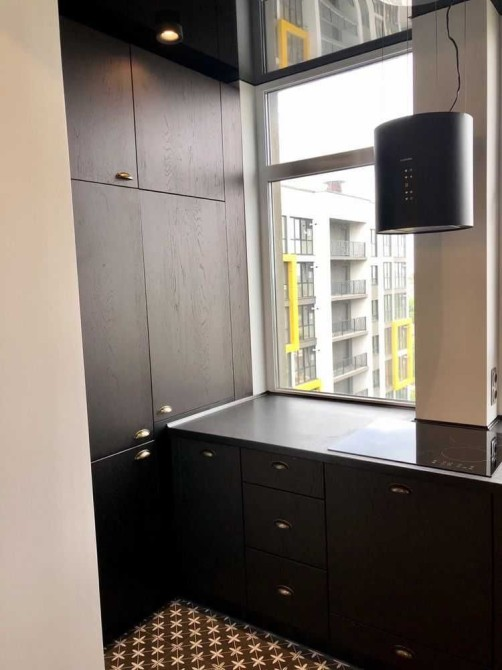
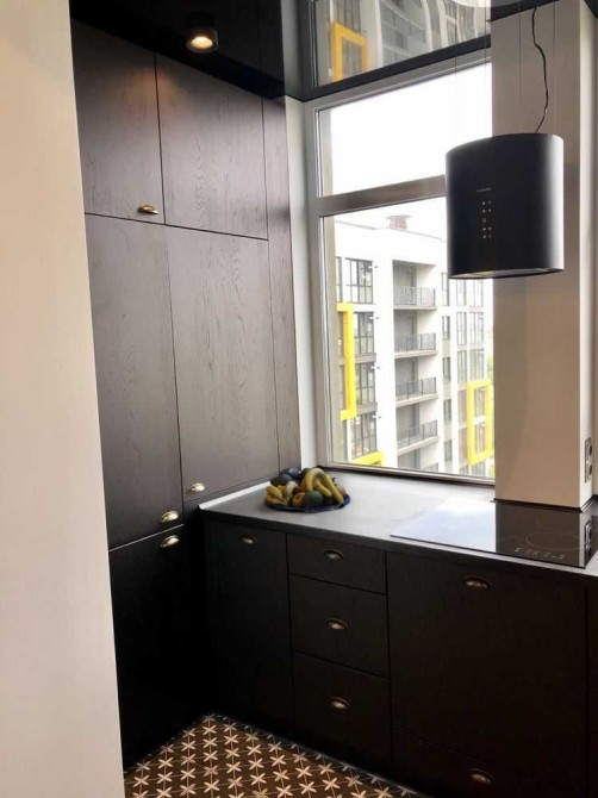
+ fruit bowl (306, 485)
